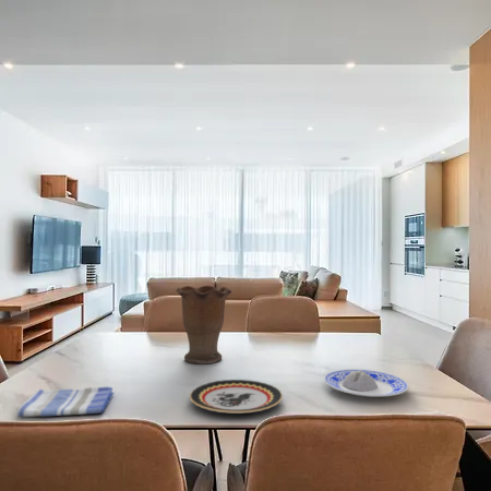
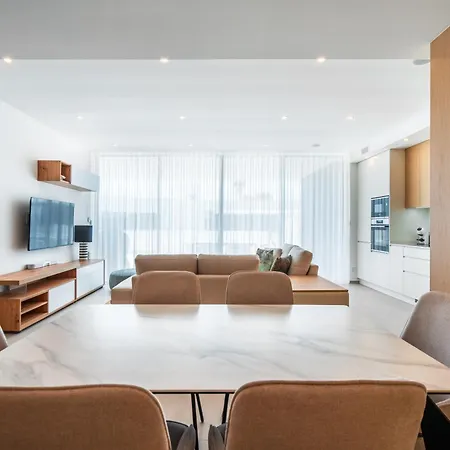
- plate (364, 381)
- plate (236, 397)
- dish towel (68, 400)
- vase (203, 323)
